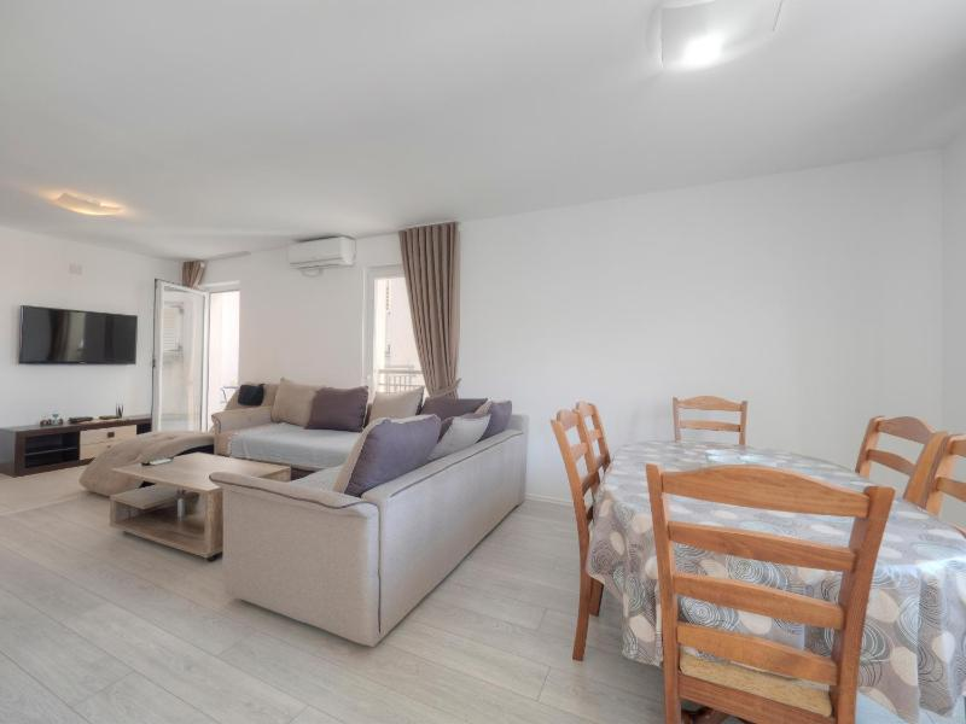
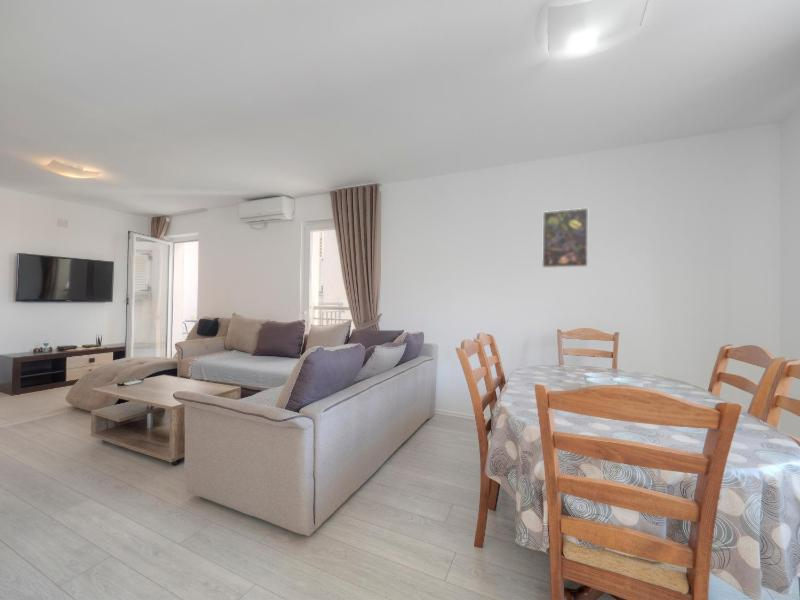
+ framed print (564, 238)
